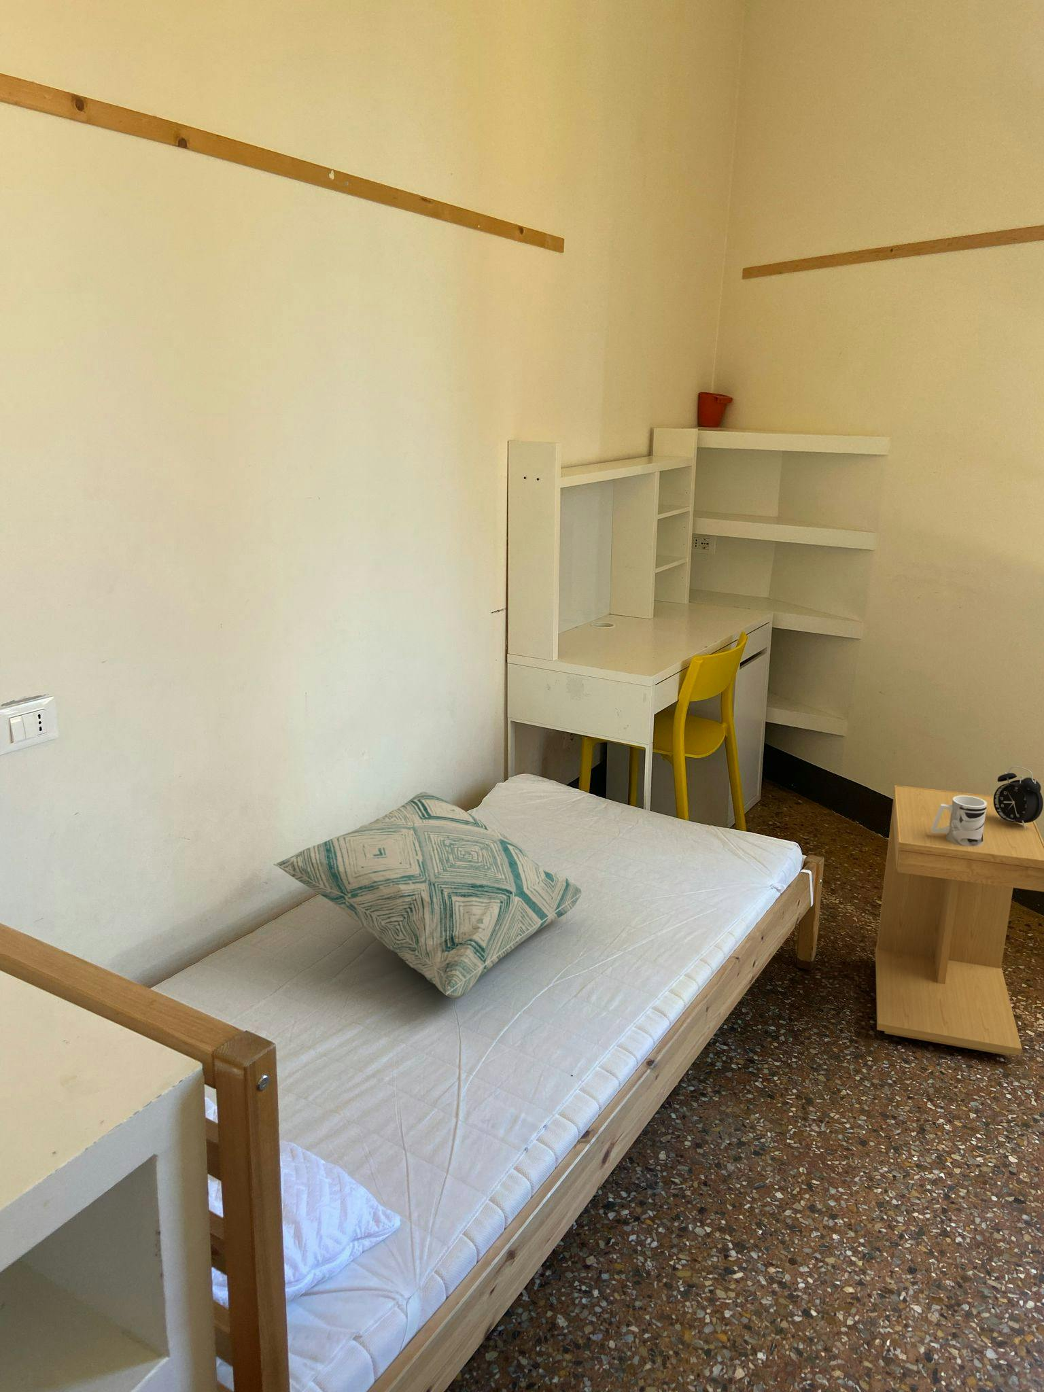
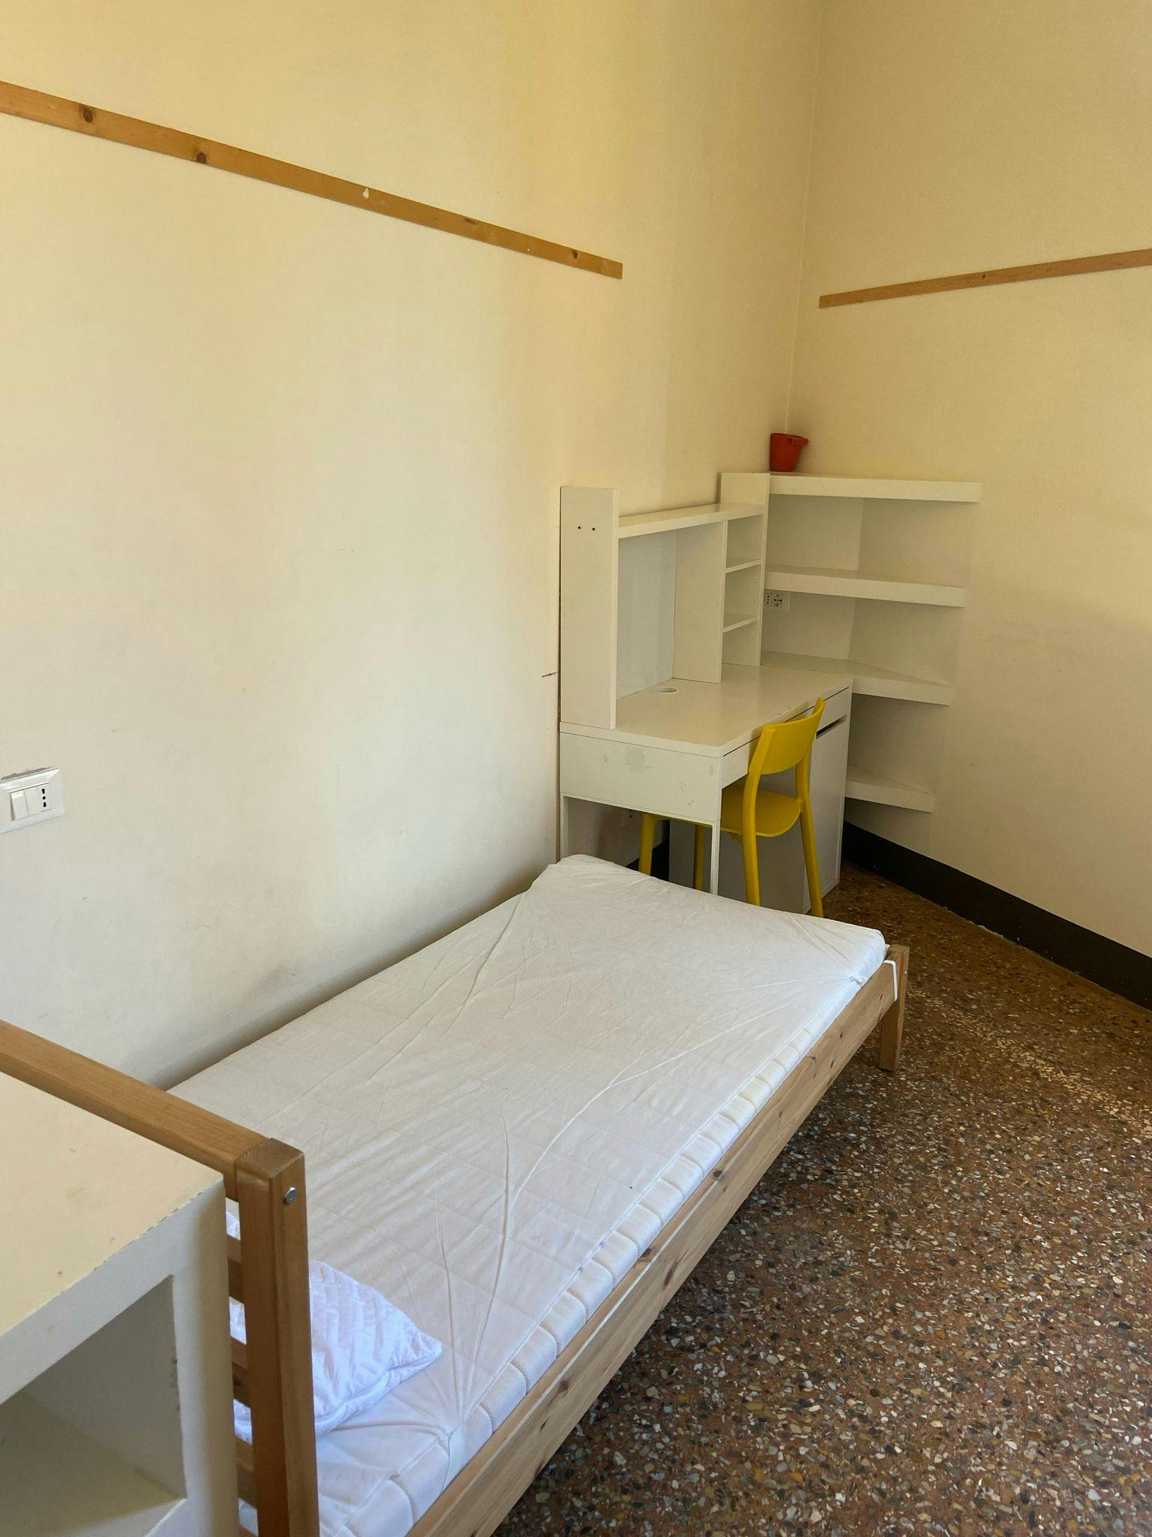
- alarm clock (1020, 797)
- decorative pillow (435, 885)
- side table (952, 917)
- mug (960, 819)
